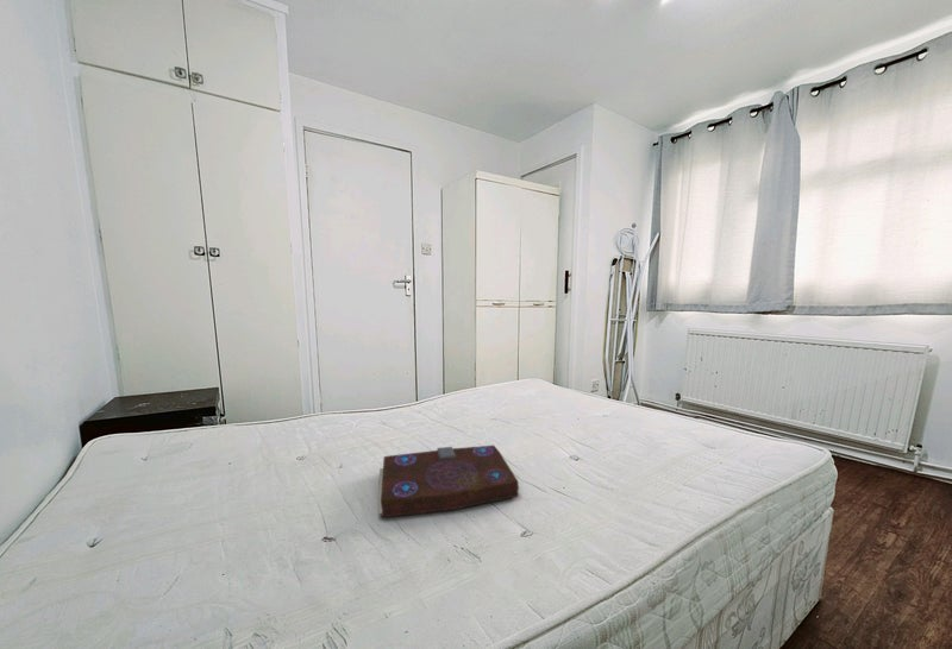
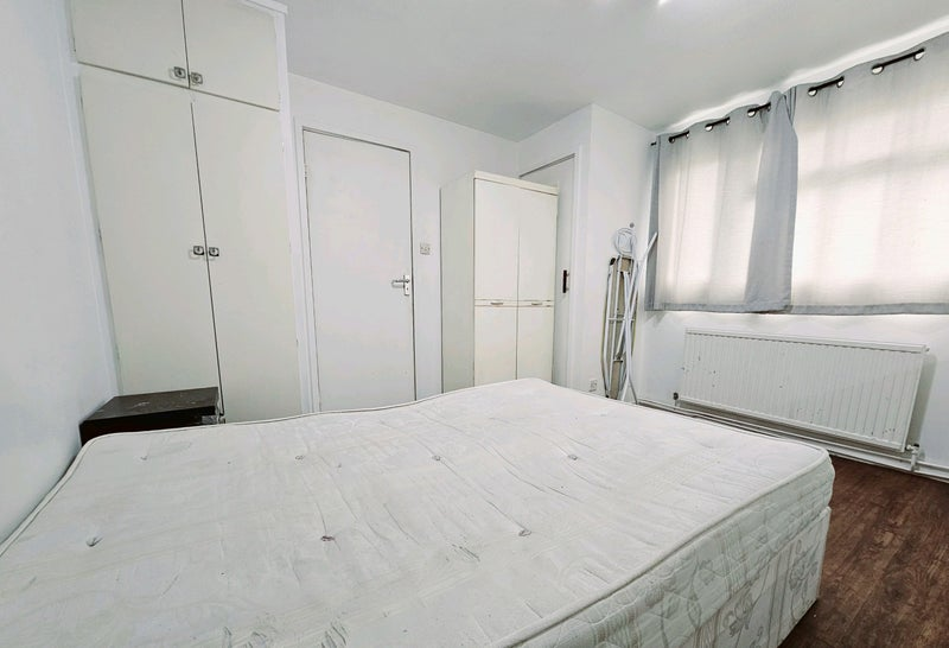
- book (445, 474)
